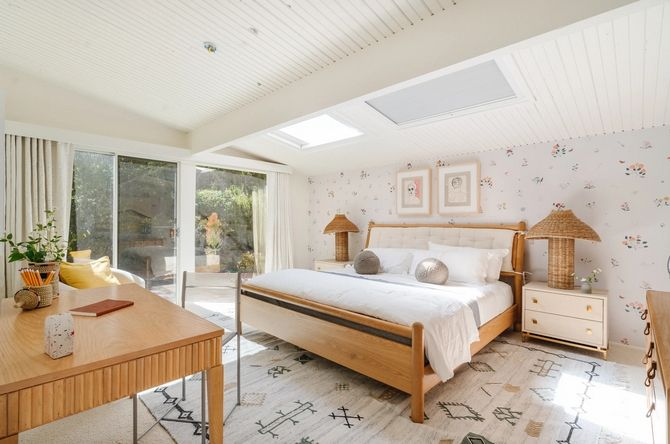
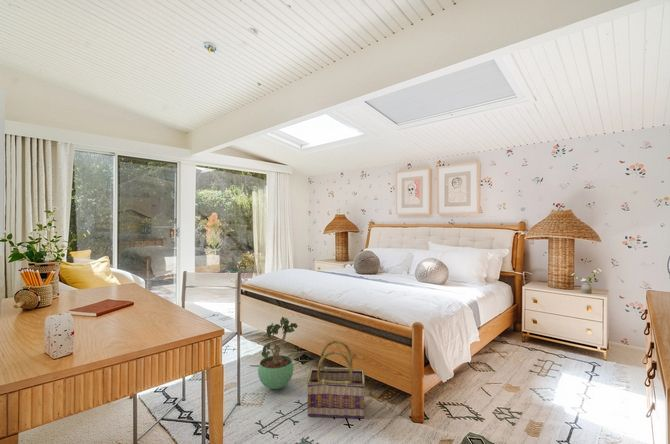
+ basket (336, 377)
+ potted plant (277, 351)
